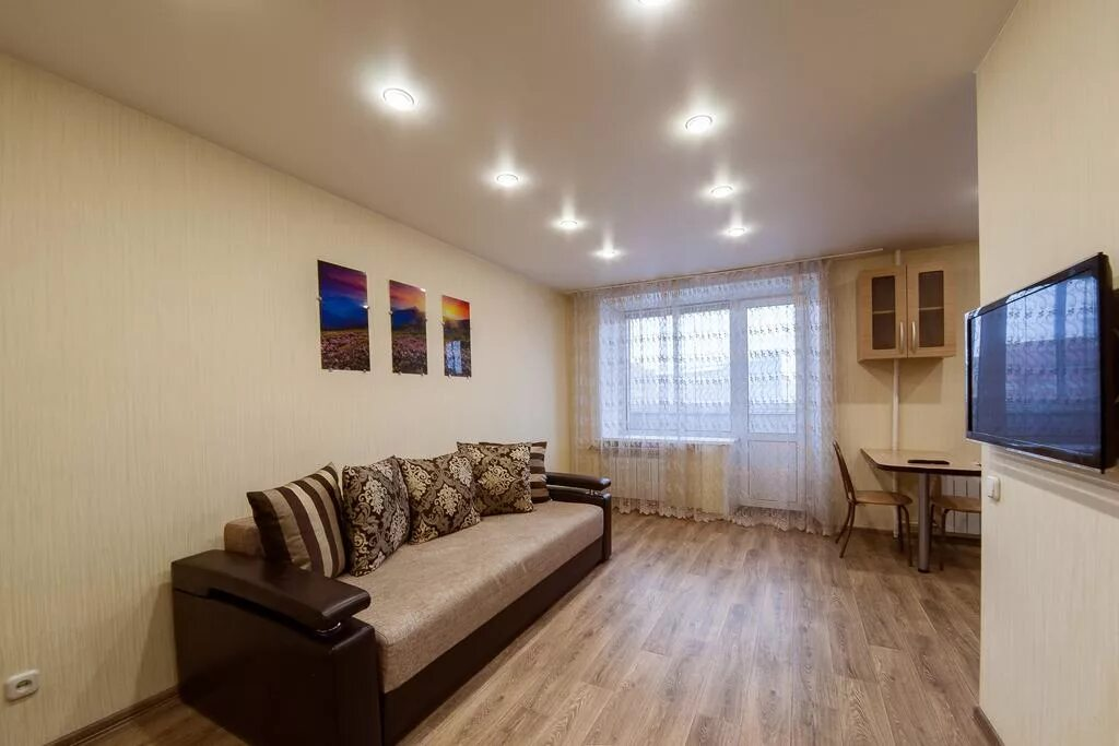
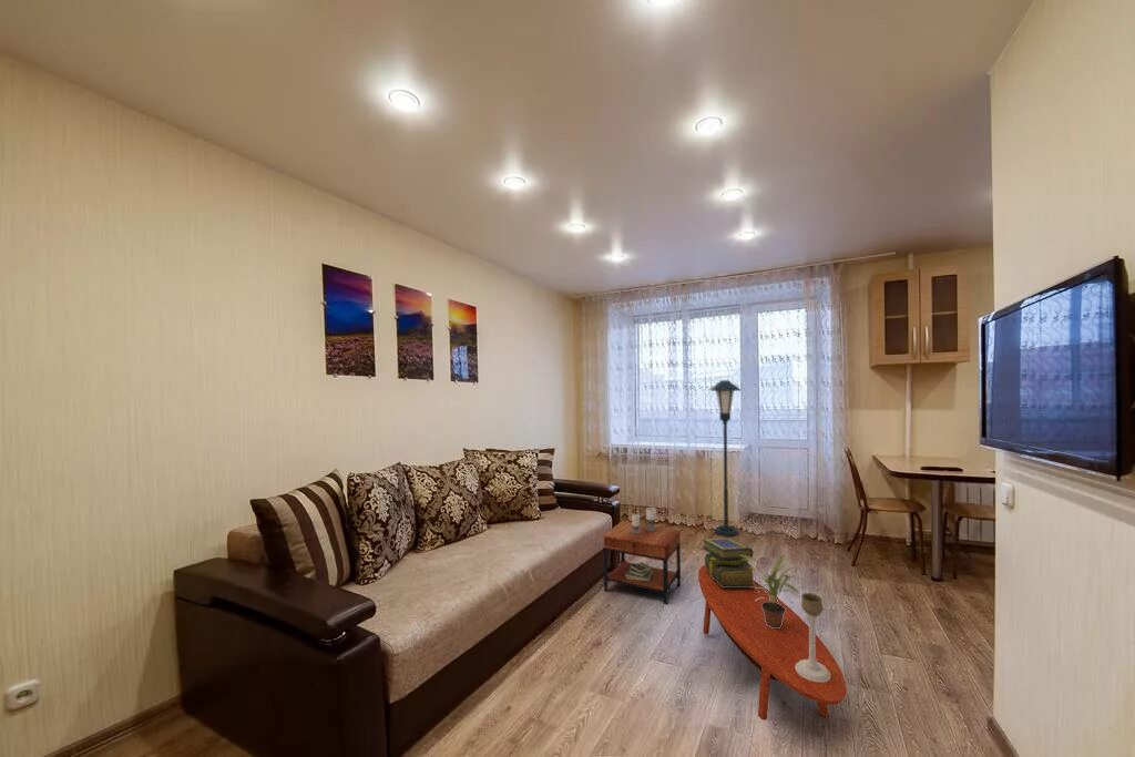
+ side table (642, 549)
+ floor lamp (725, 457)
+ potted plant (769, 589)
+ stack of books (726, 560)
+ coffee table (756, 641)
+ candle holder (811, 634)
